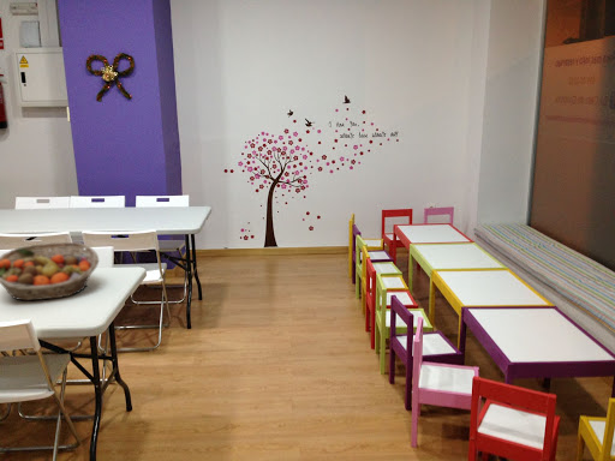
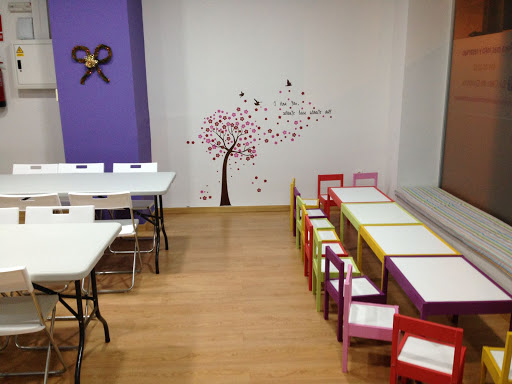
- fruit basket (47, 270)
